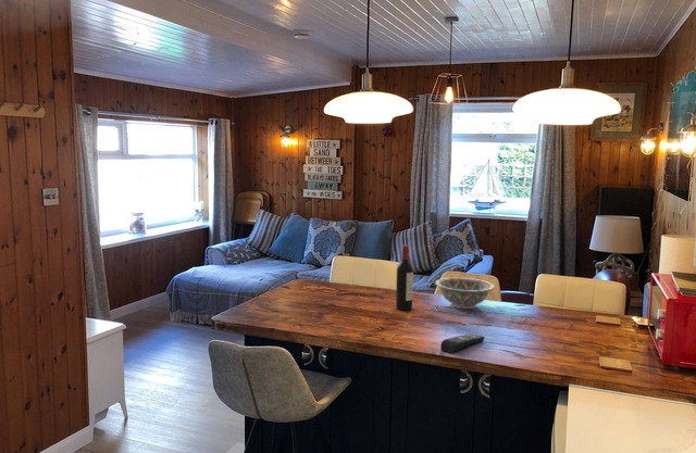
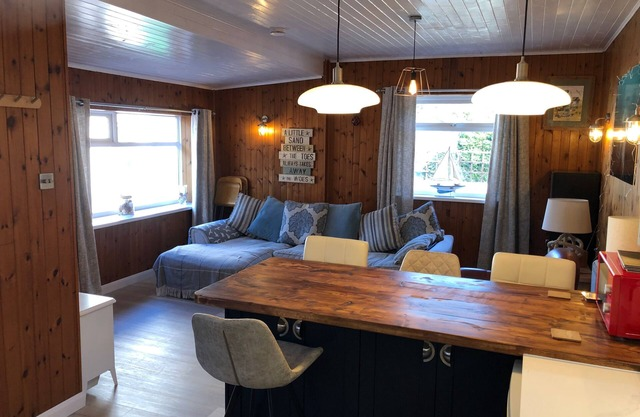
- wine bottle (405, 277)
- decorative bowl (463, 294)
- remote control (462, 341)
